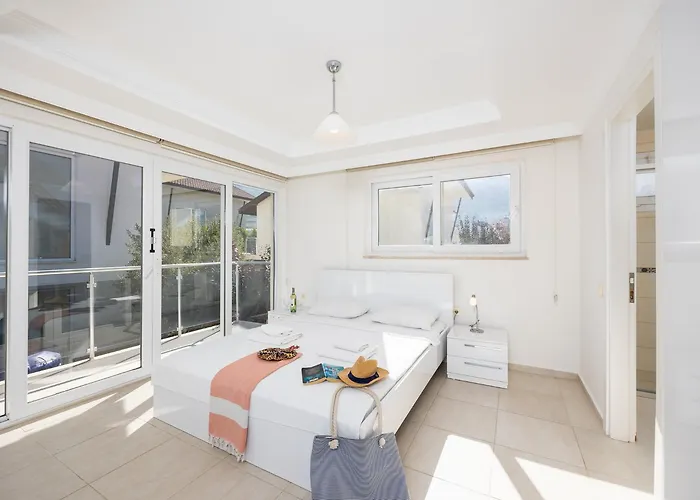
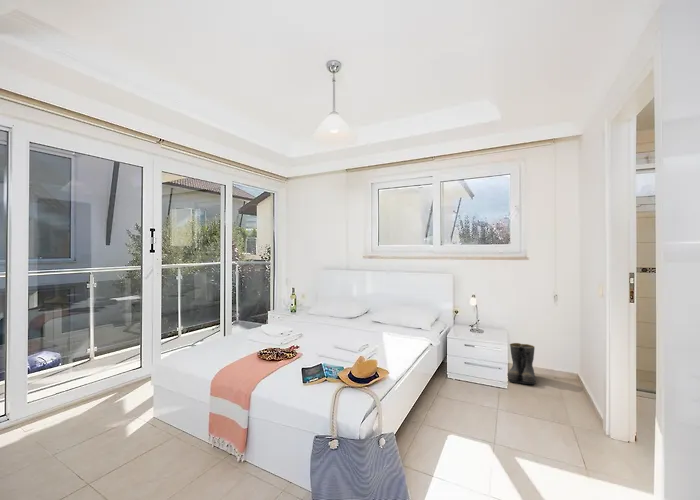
+ boots (521, 362)
